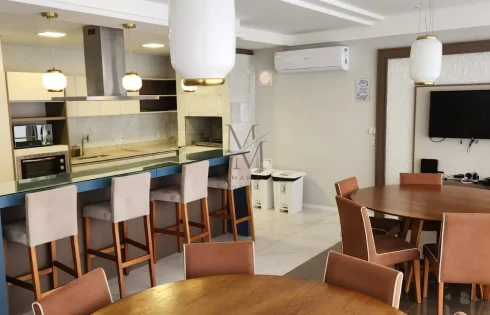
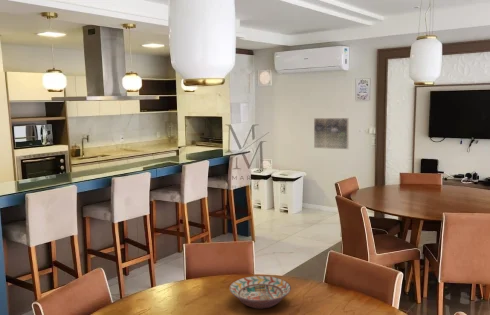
+ decorative bowl (260, 294)
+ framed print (330, 133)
